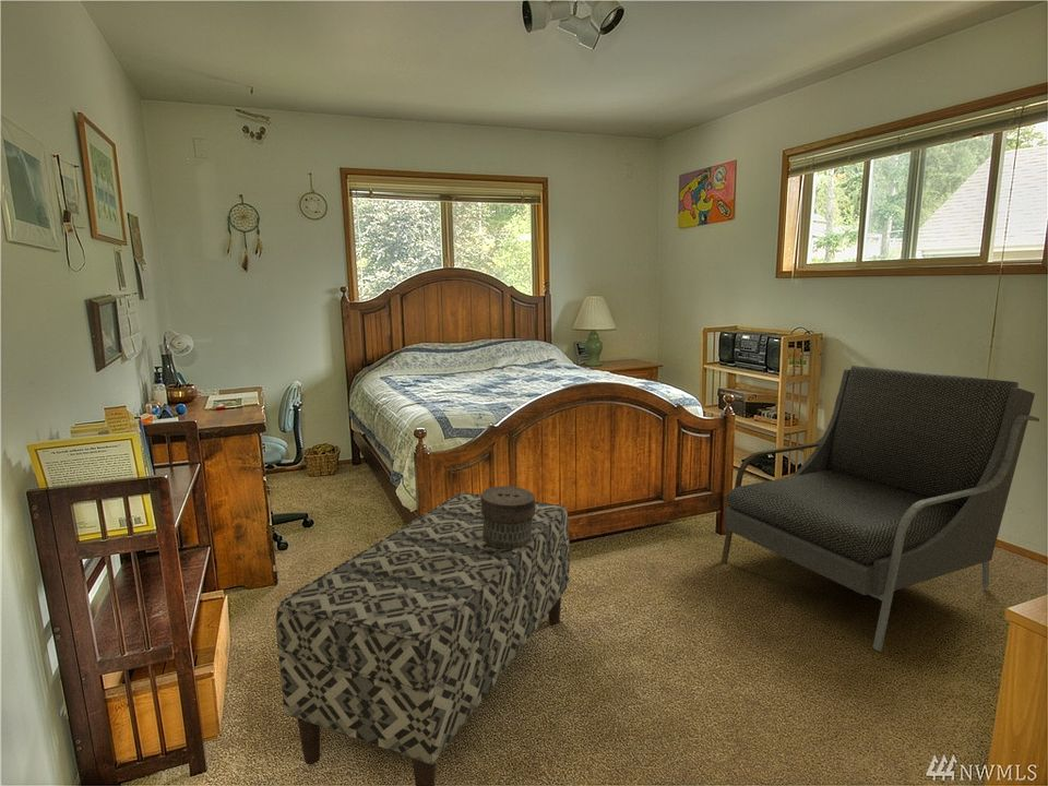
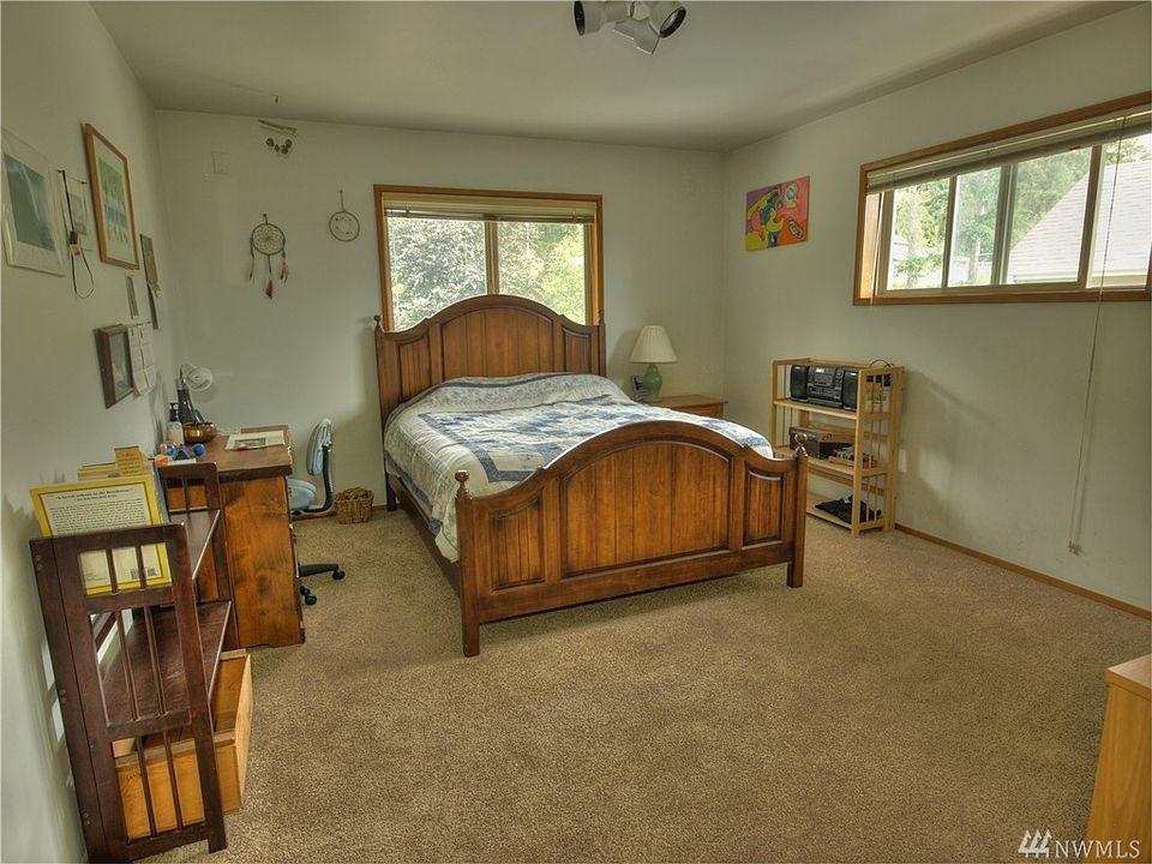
- bench (450, 614)
- decorative box (505, 517)
- armchair (864, 481)
